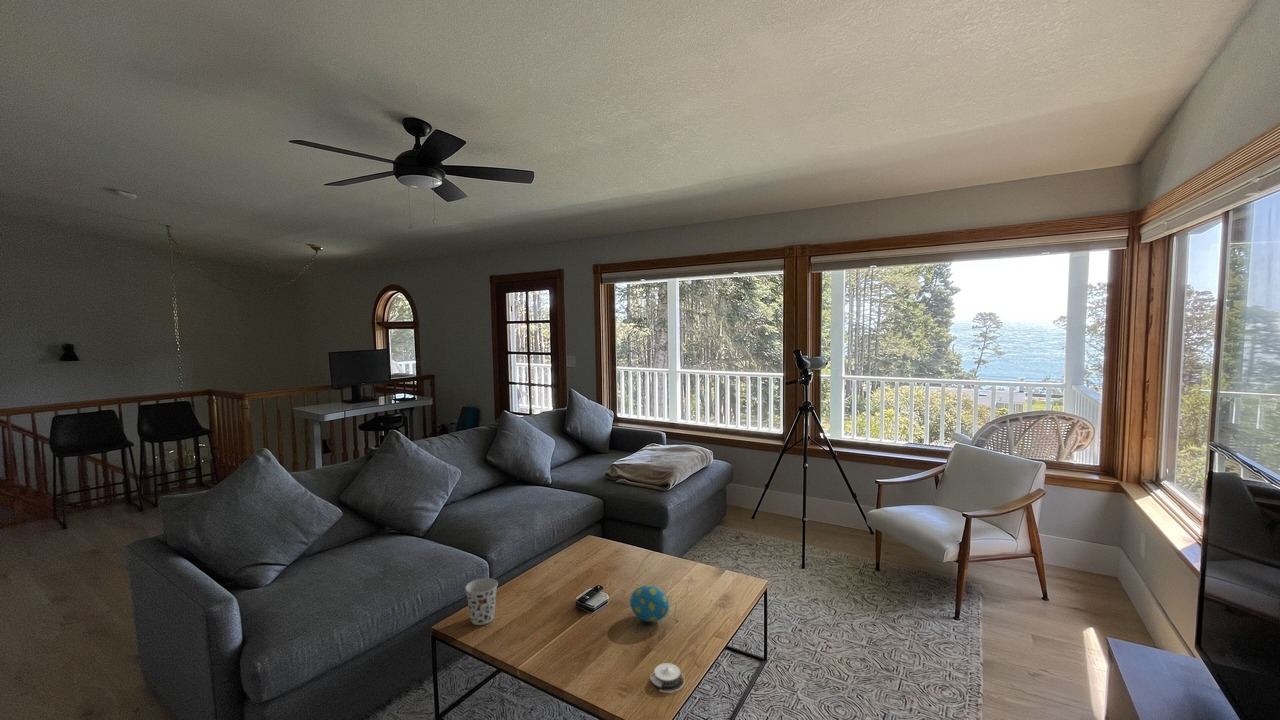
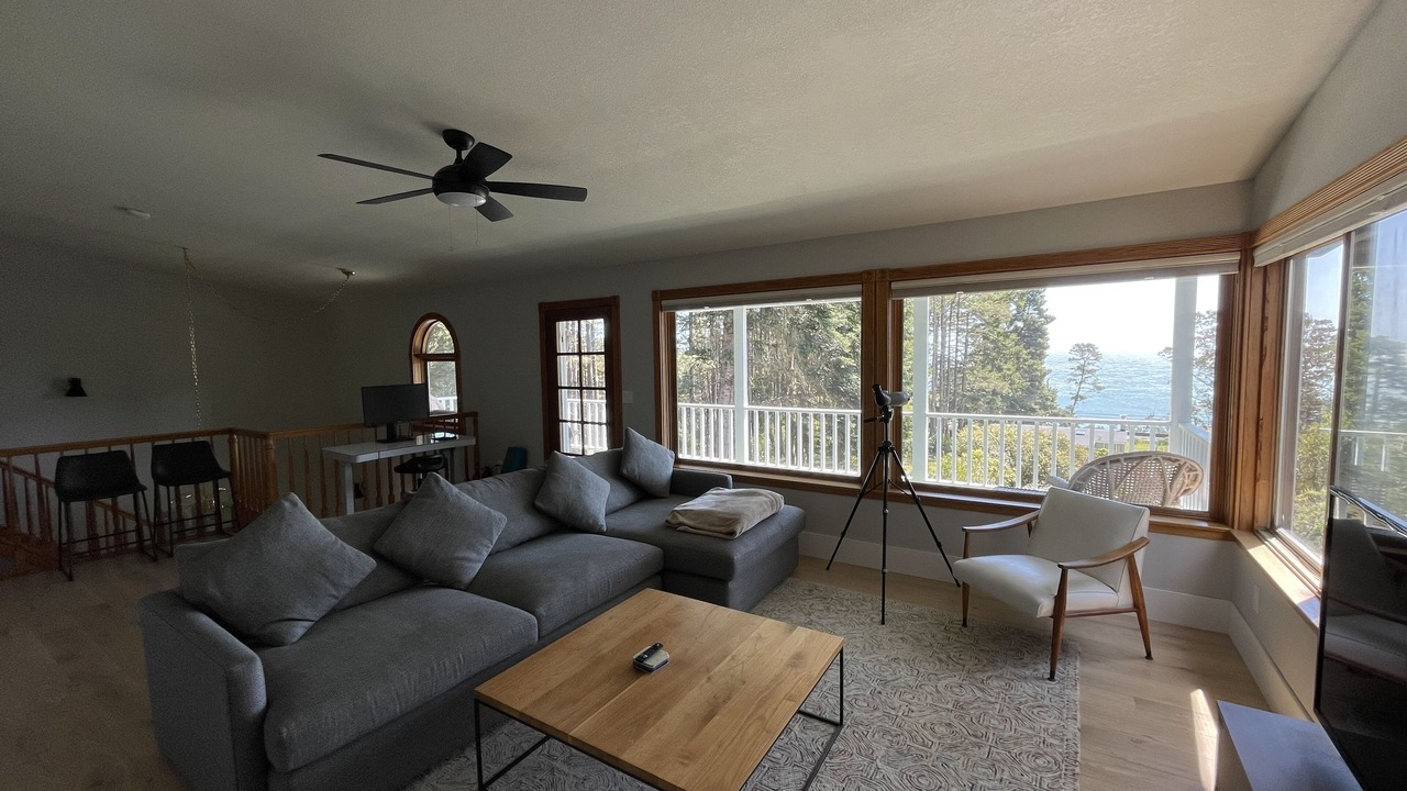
- cup (482, 602)
- architectural model (667, 672)
- decorative egg (649, 603)
